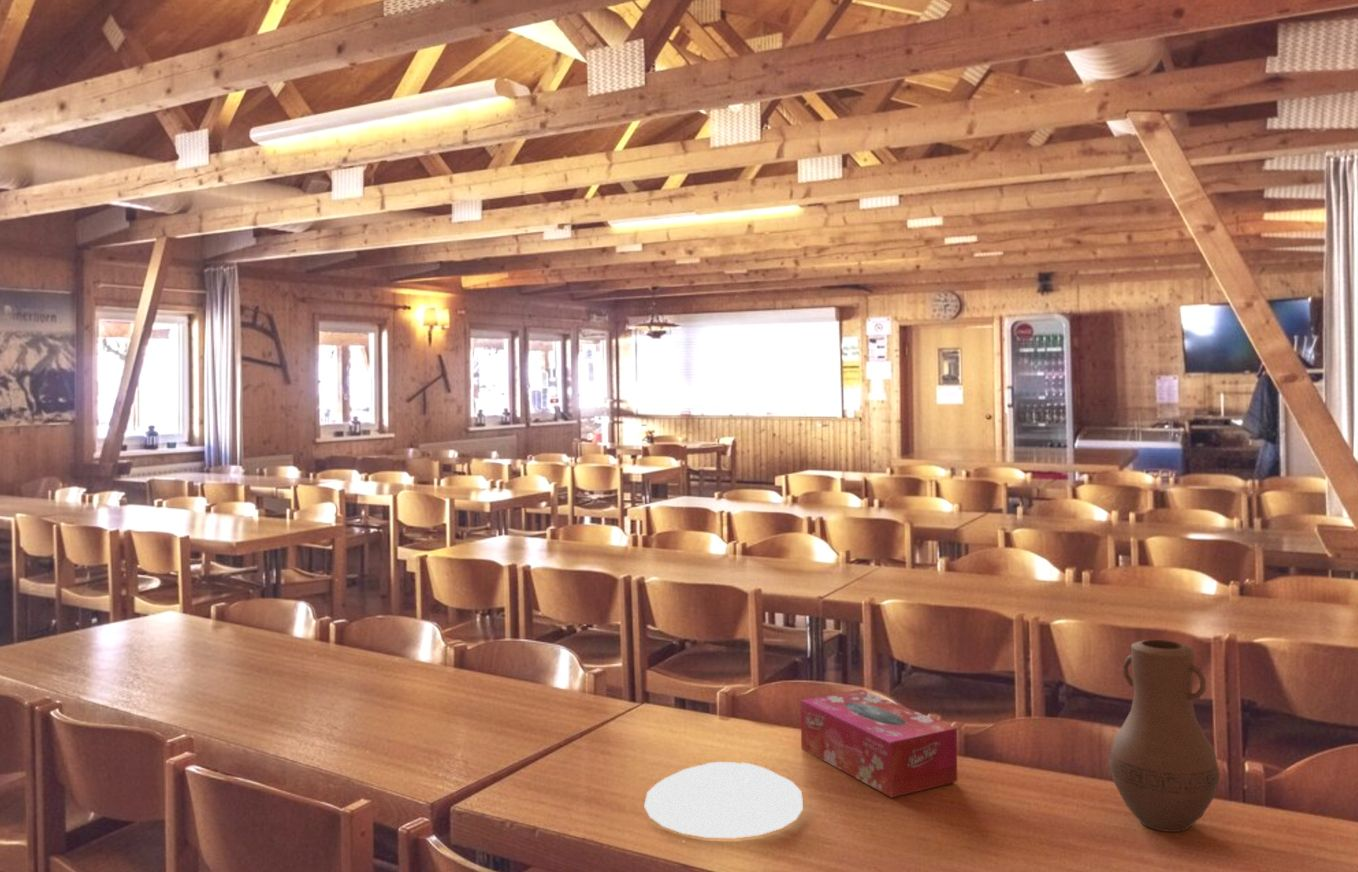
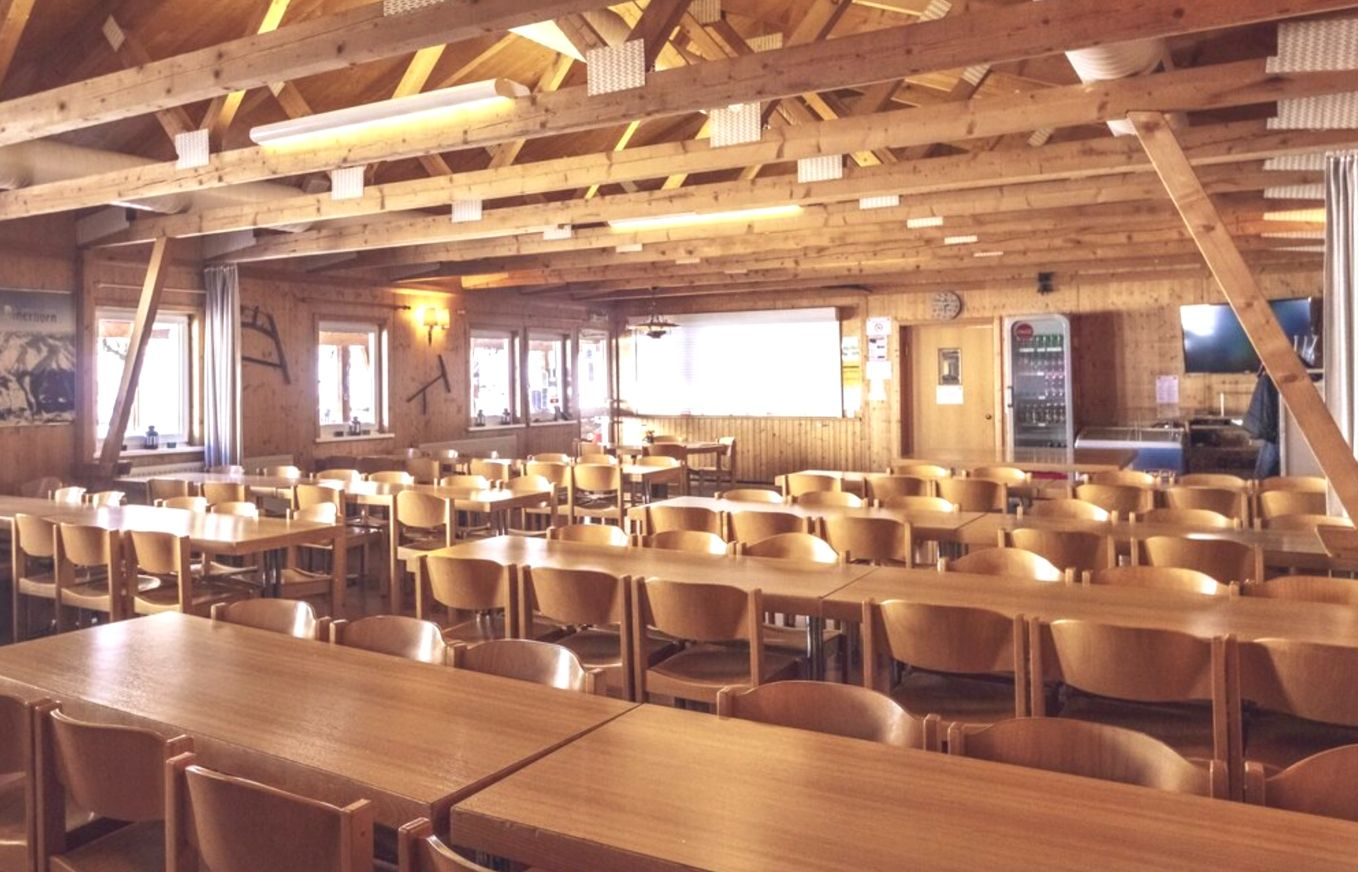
- tissue box (875, 738)
- plate (723, 787)
- vase (1162, 733)
